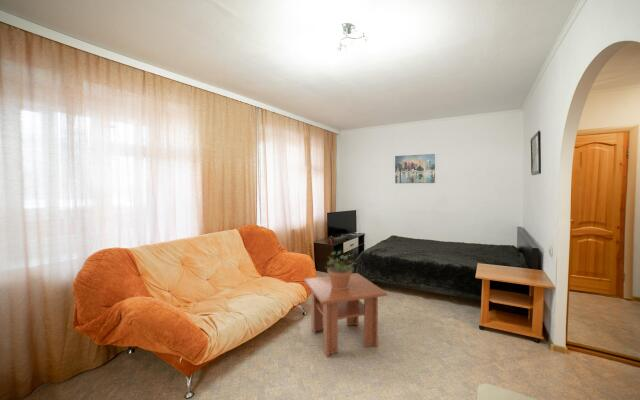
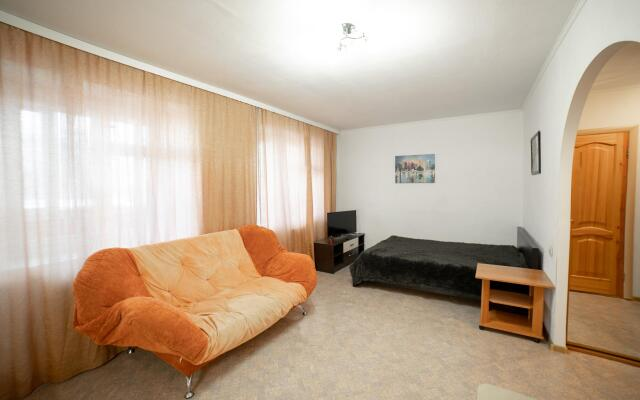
- coffee table (342, 311)
- potted plant (339, 270)
